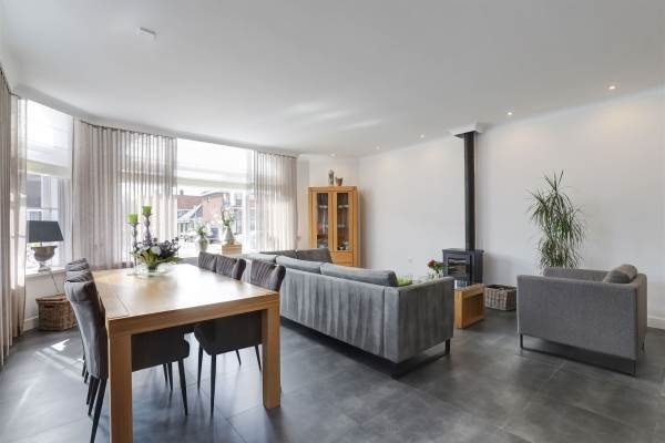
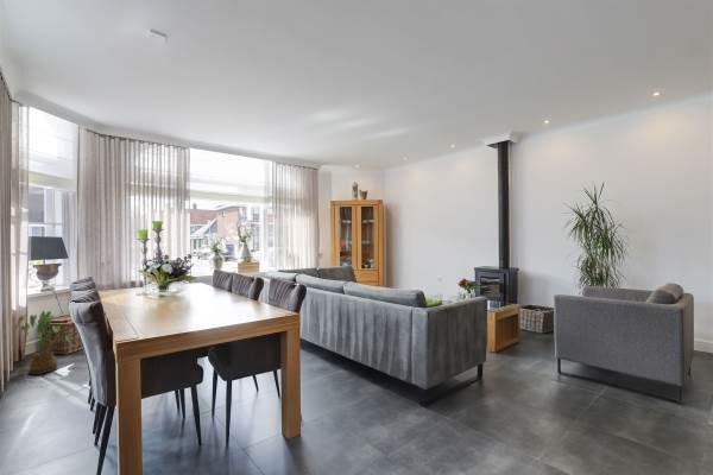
+ house plant (46, 341)
